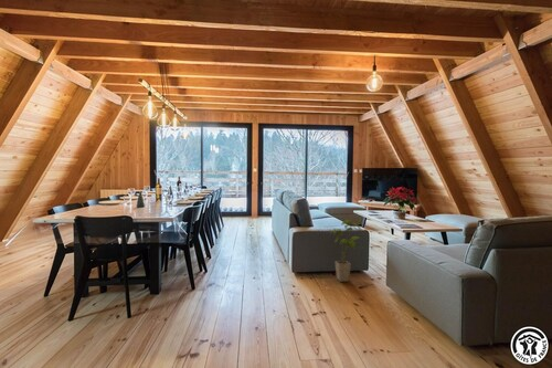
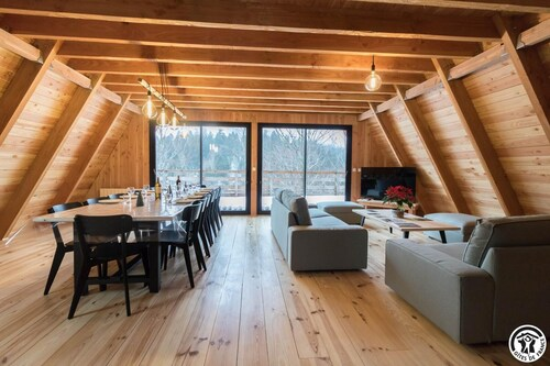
- house plant (346, 250)
